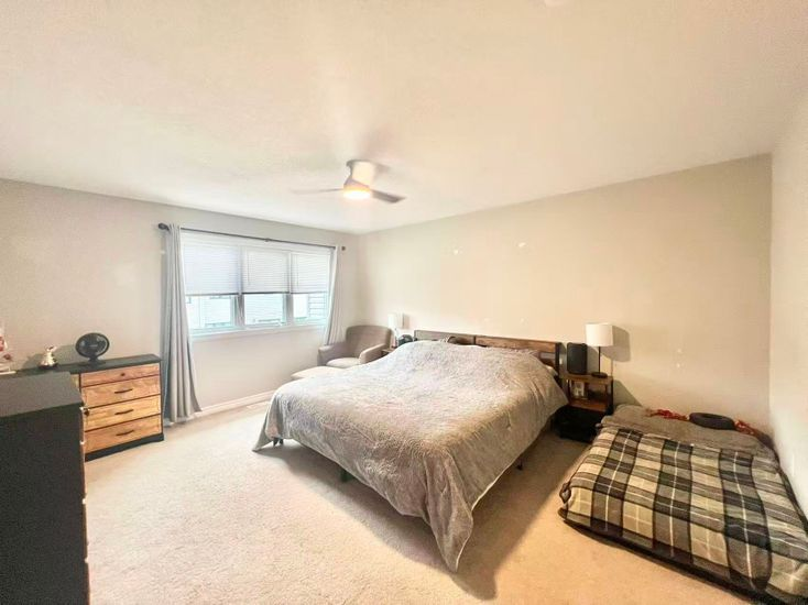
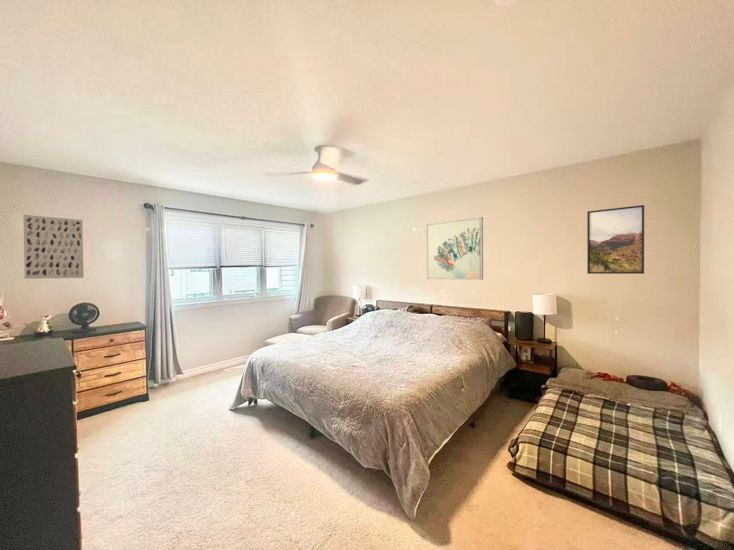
+ wall art (452, 250)
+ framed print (614, 241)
+ wall art (55, 247)
